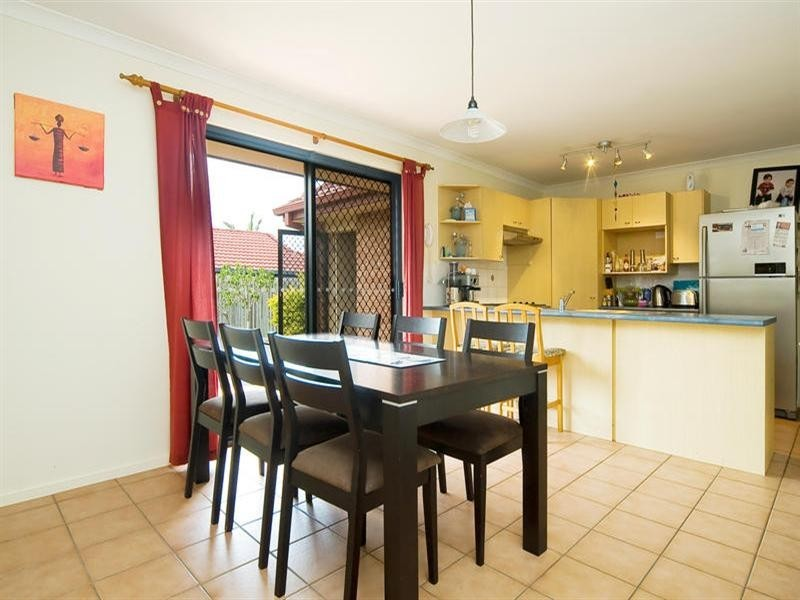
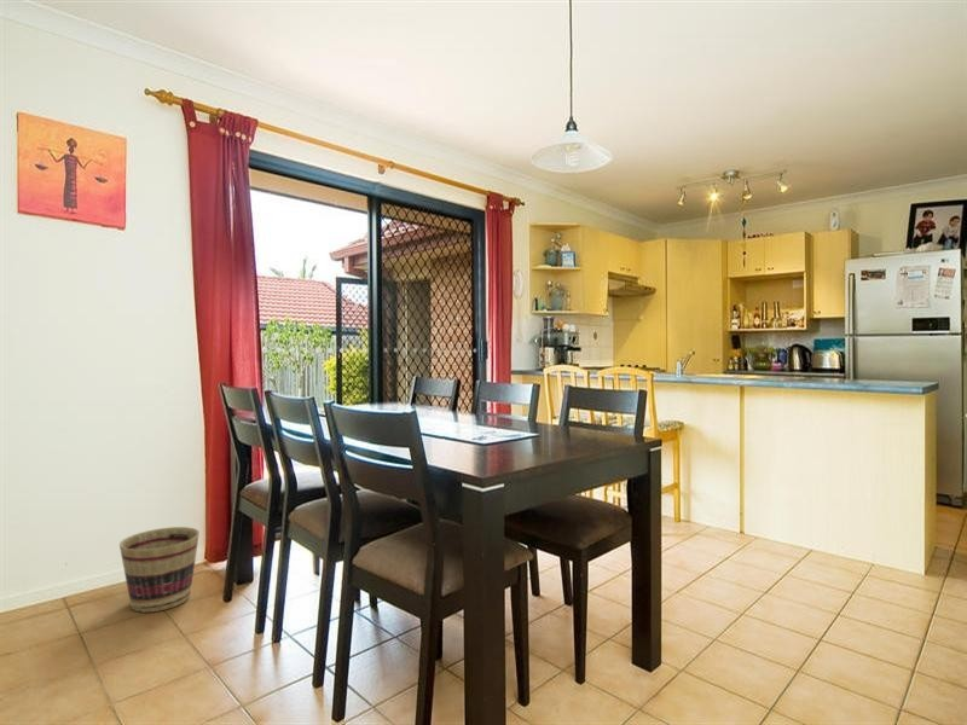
+ basket (161, 569)
